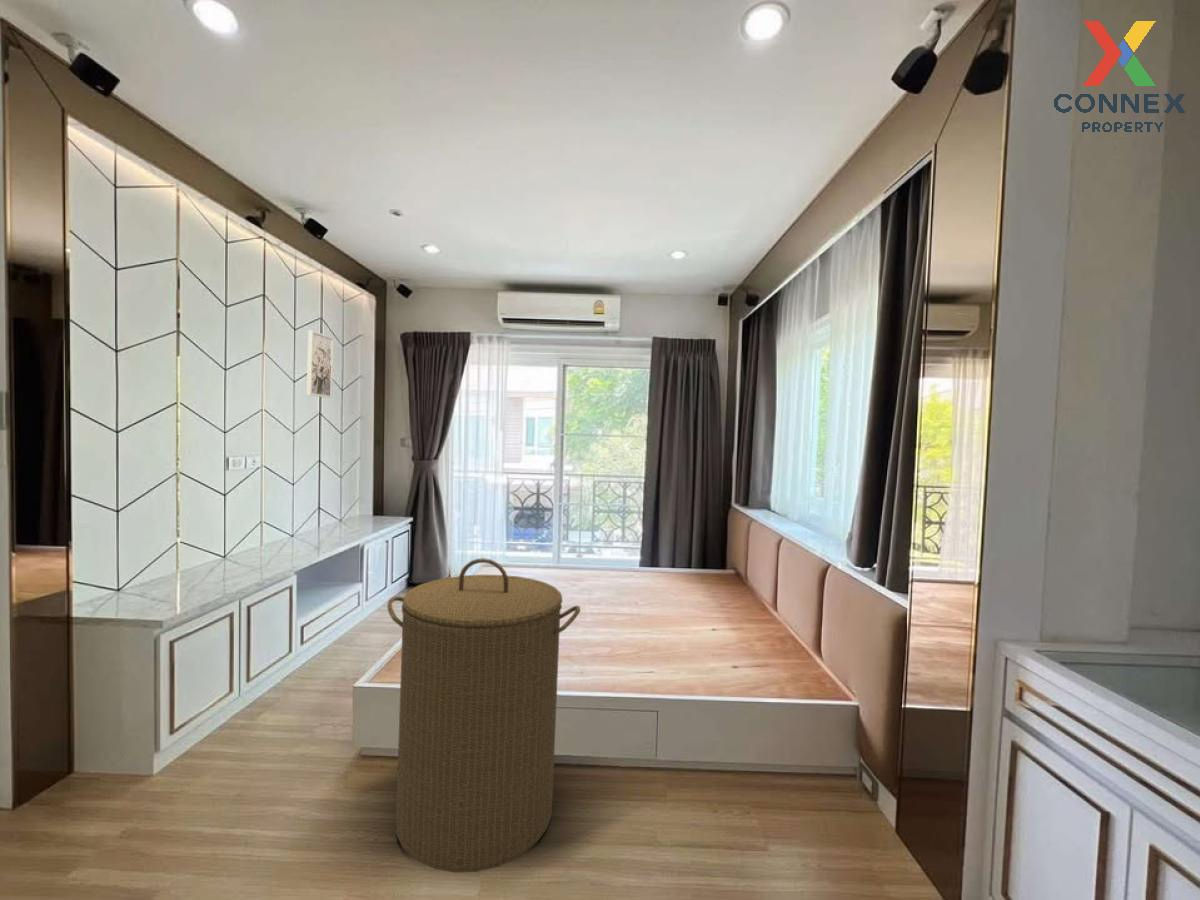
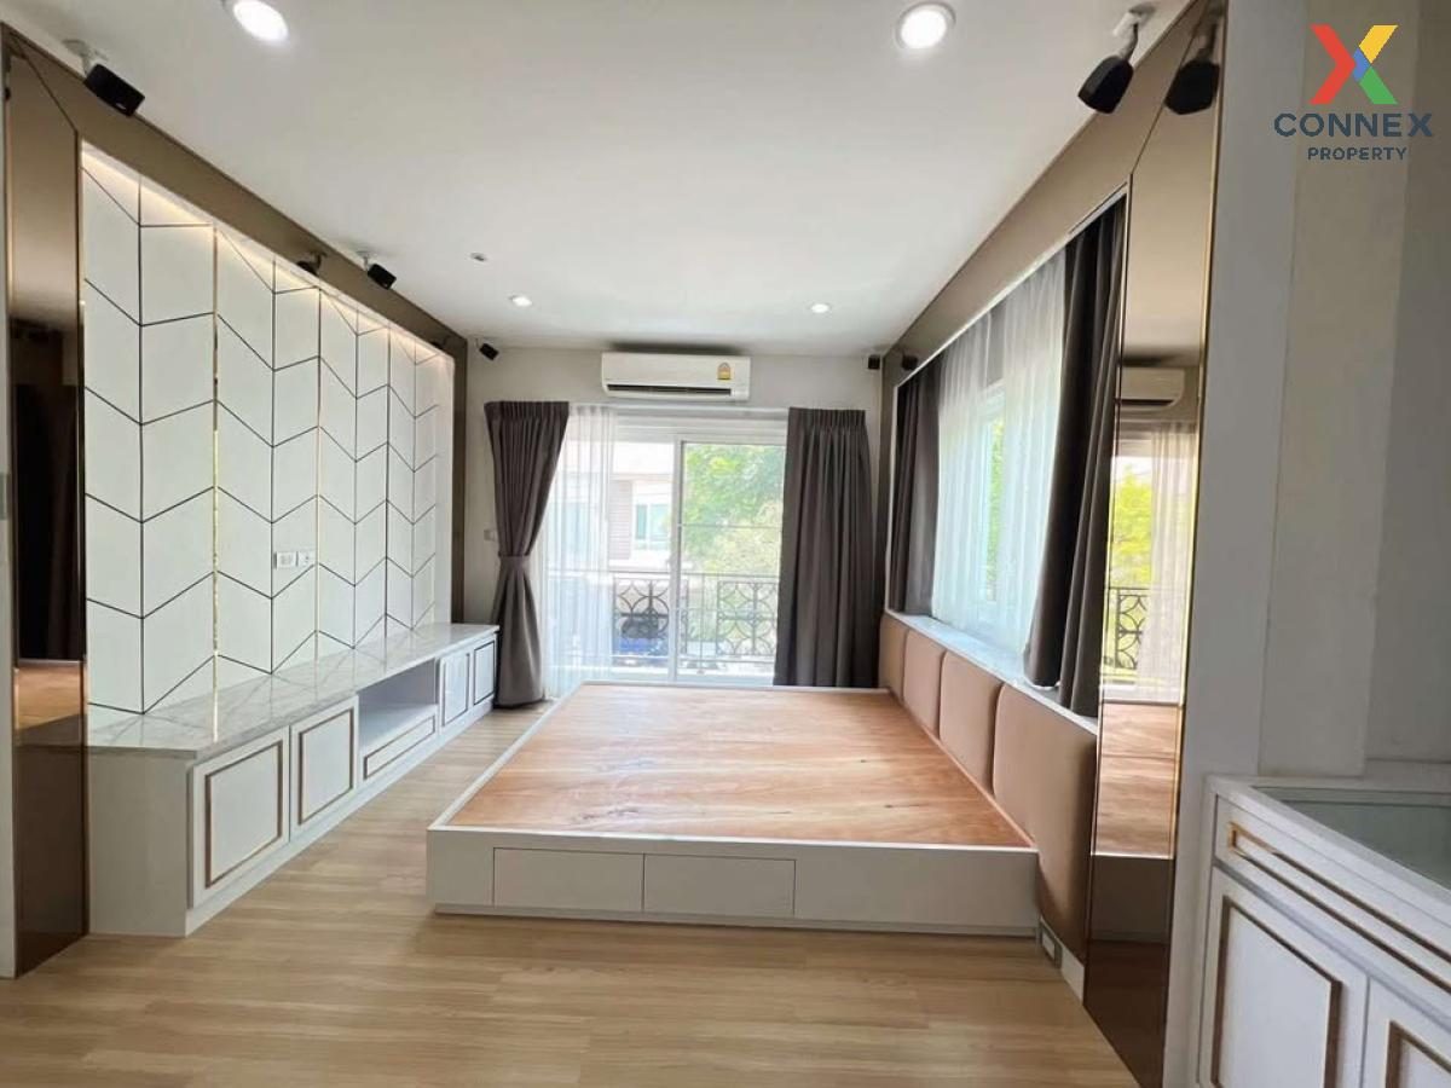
- laundry hamper (481, 687)
- wall art (320, 365)
